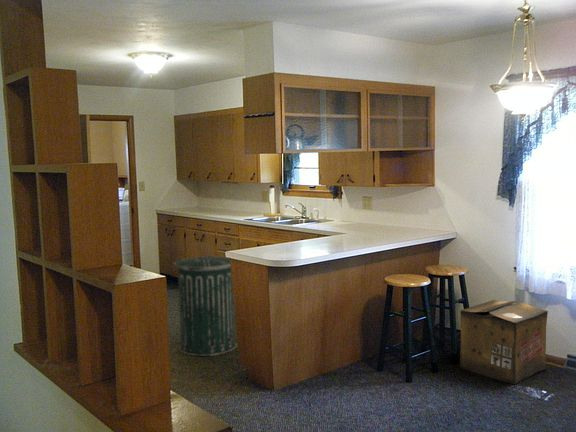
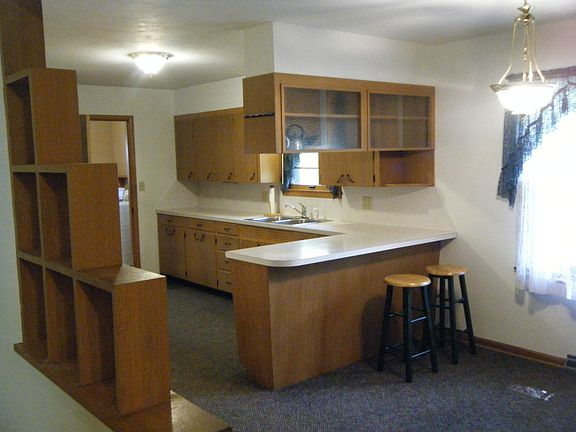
- trash can (206, 301)
- cardboard box (502, 337)
